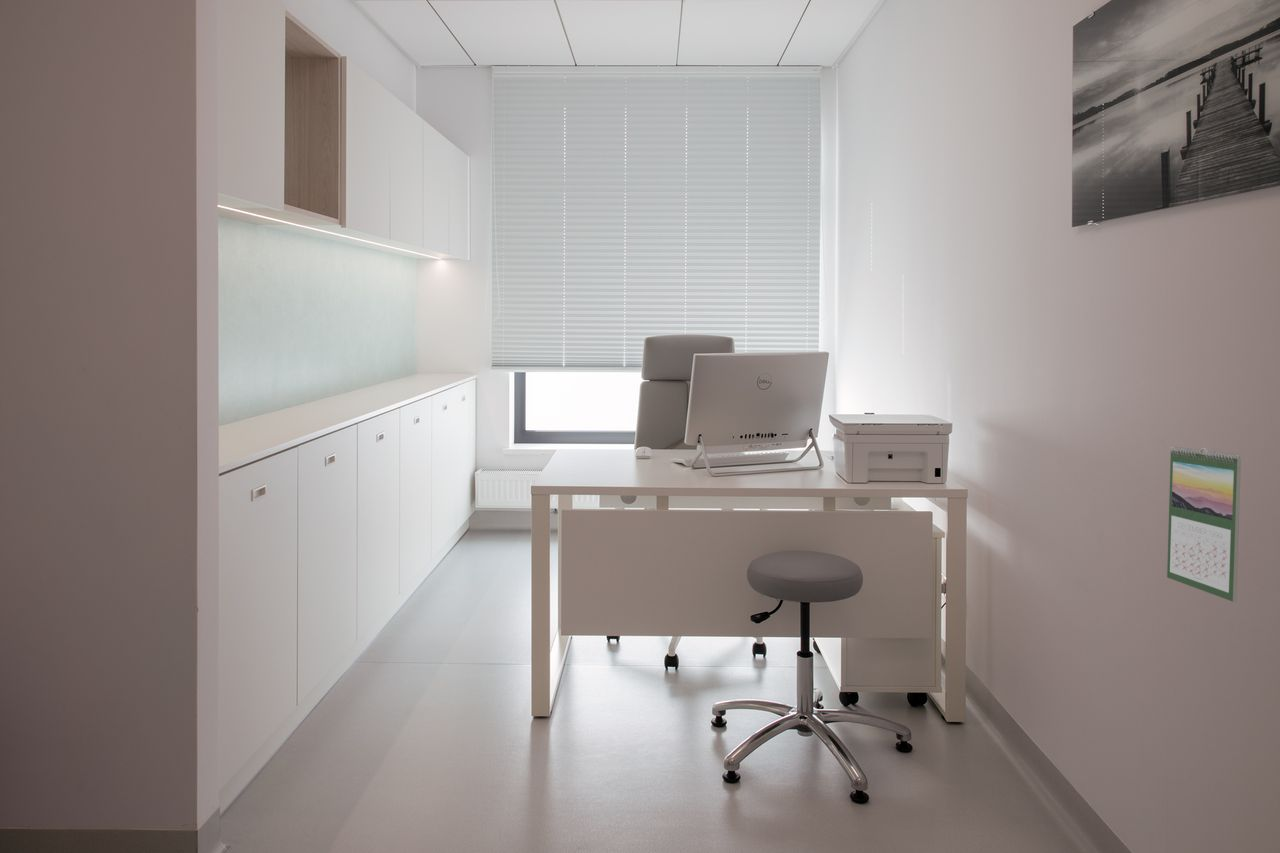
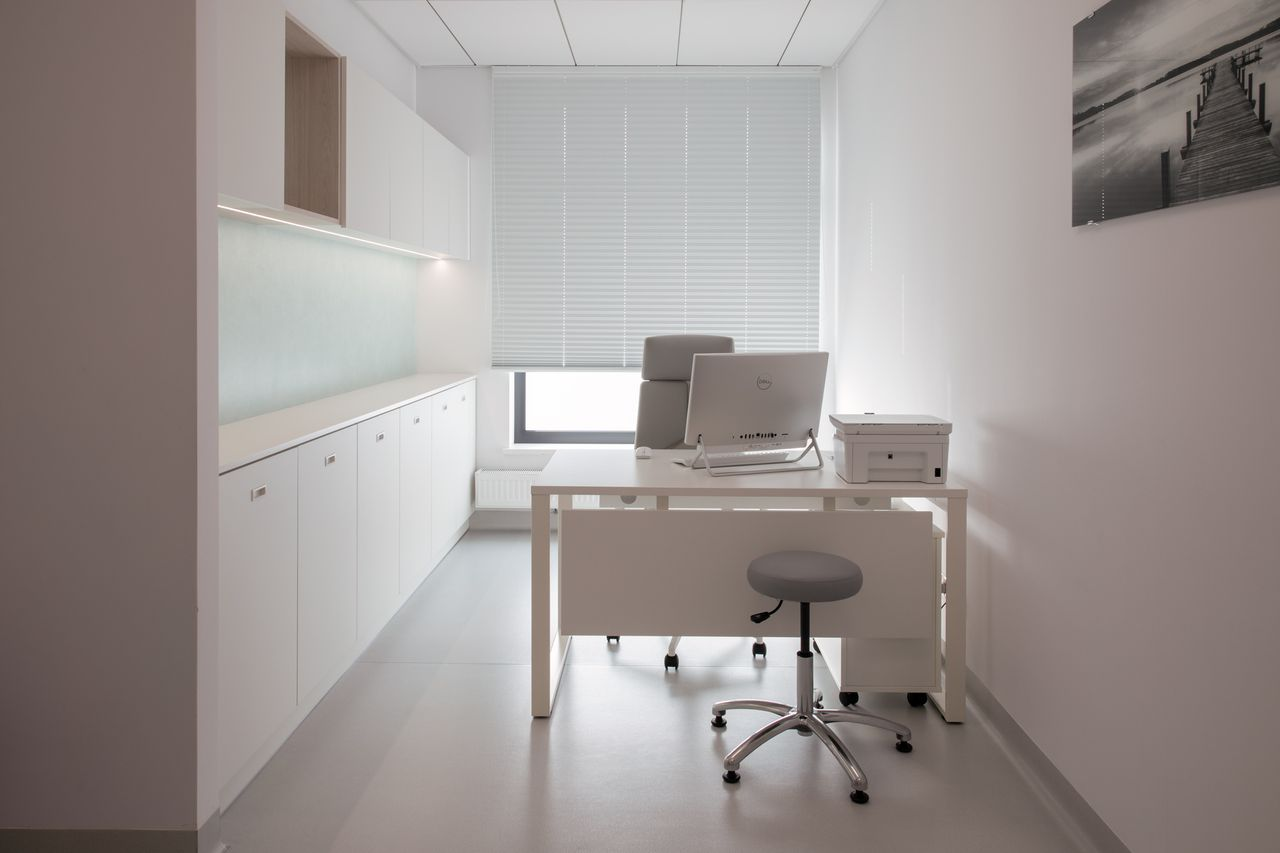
- calendar (1201, 518)
